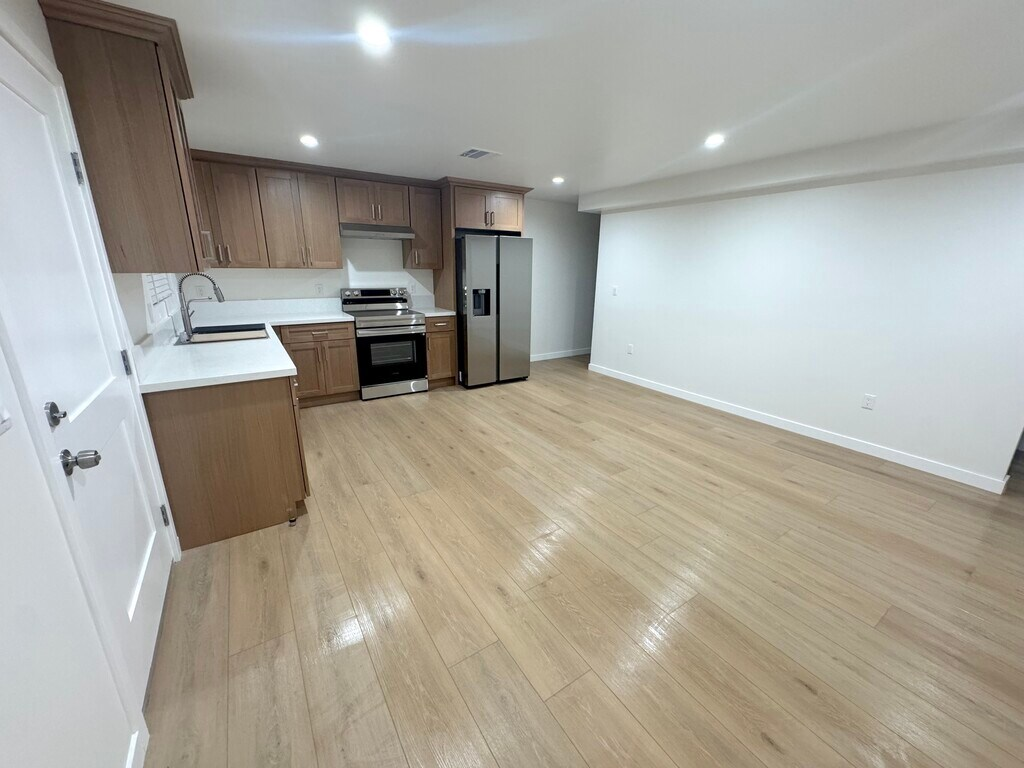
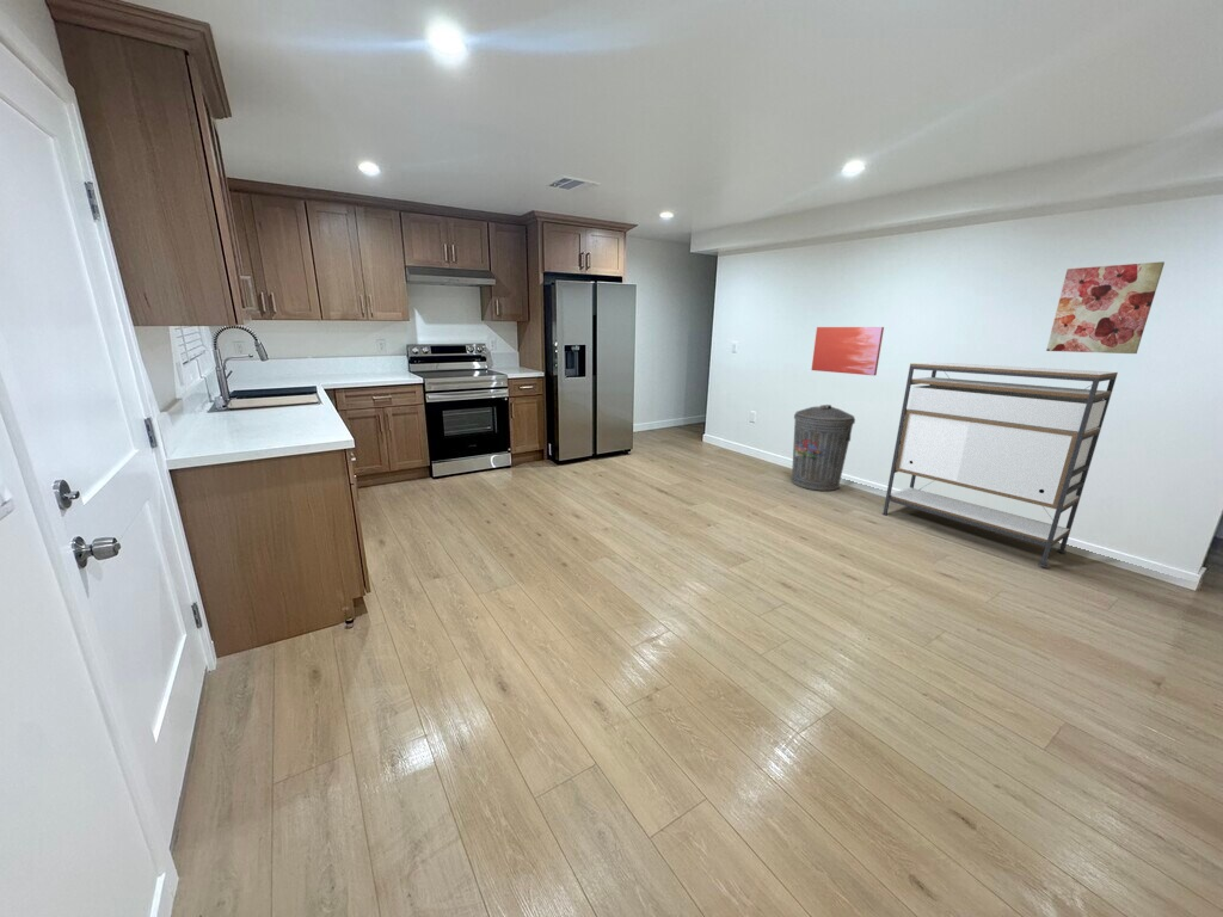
+ wall art (844, 350)
+ trash can (819, 444)
+ shelving unit (983, 453)
+ wall art (1100, 309)
